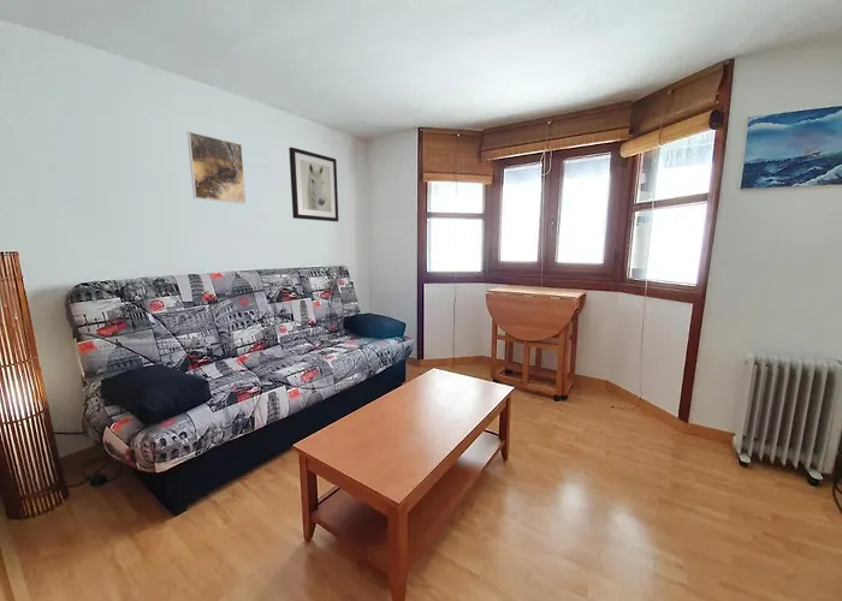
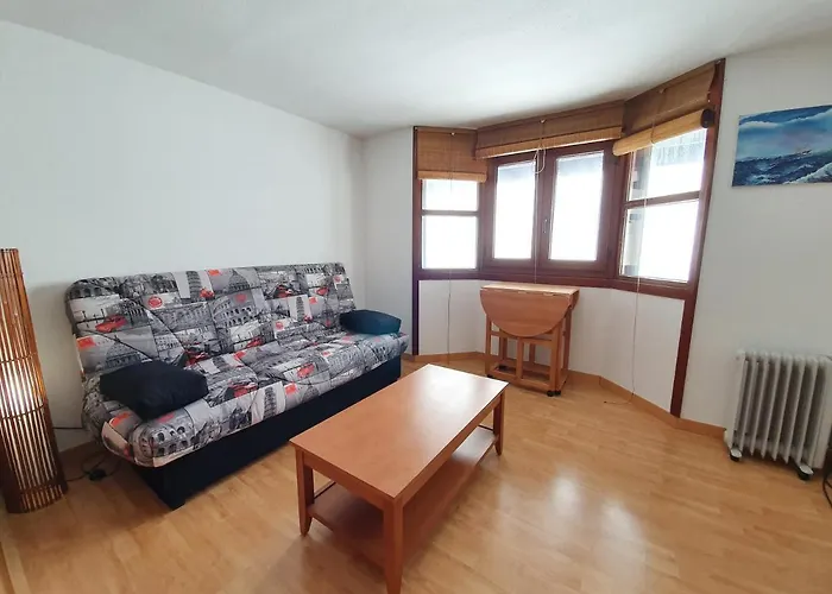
- wall art (315, 186)
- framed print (218, 169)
